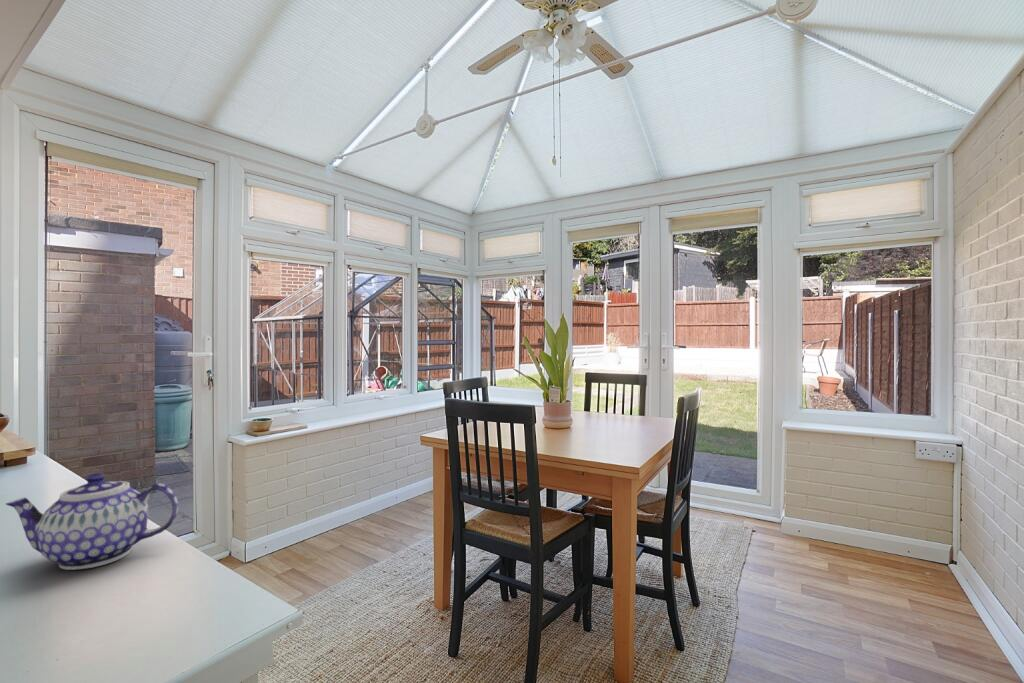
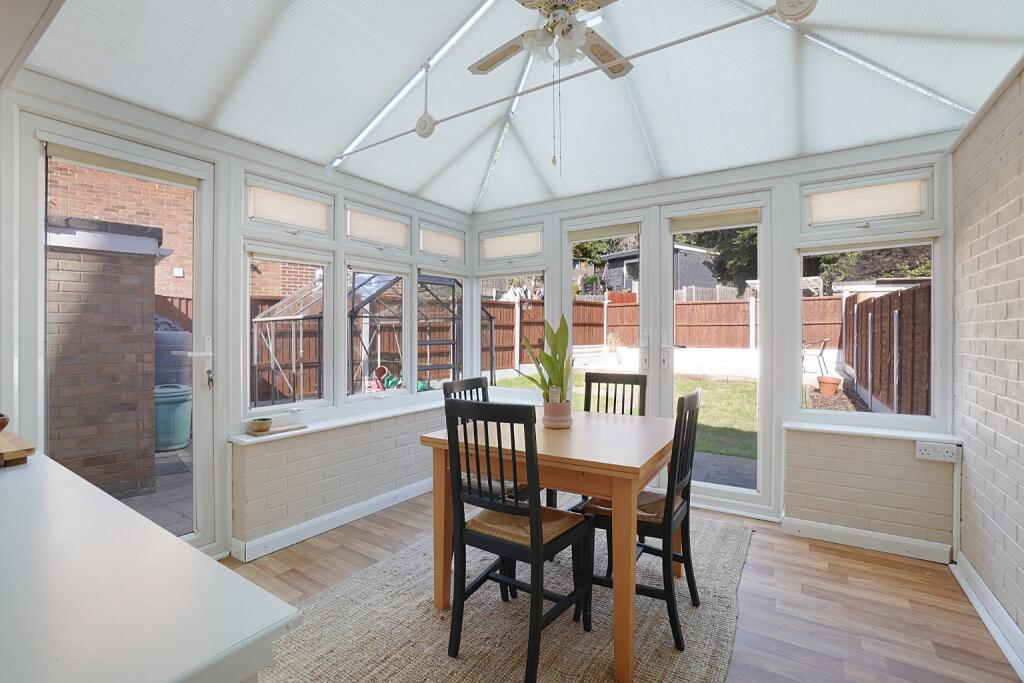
- teapot (95, 515)
